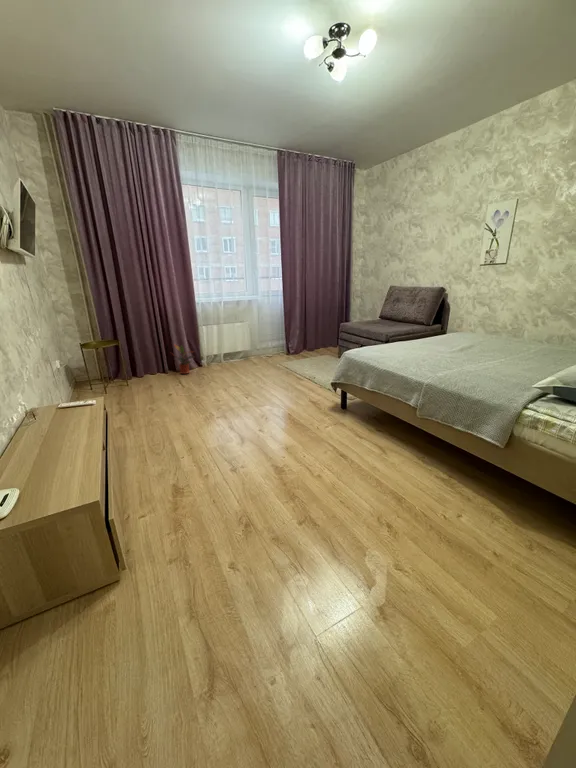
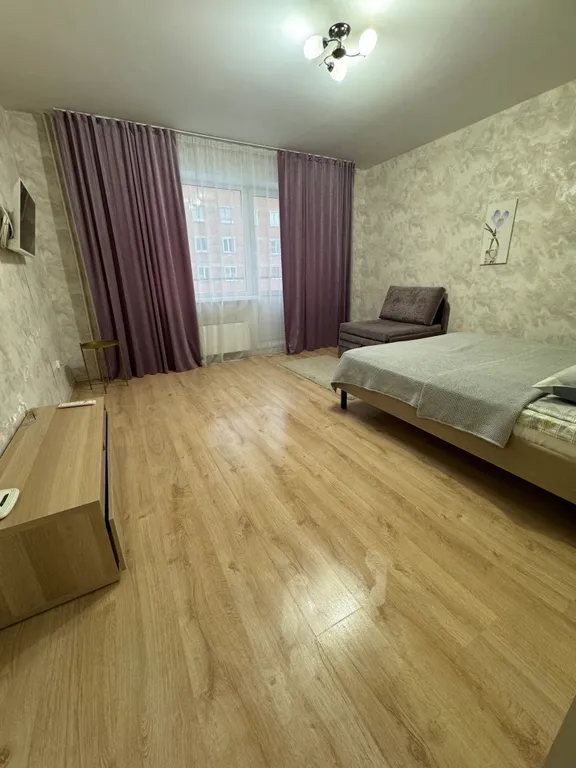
- potted plant (184, 359)
